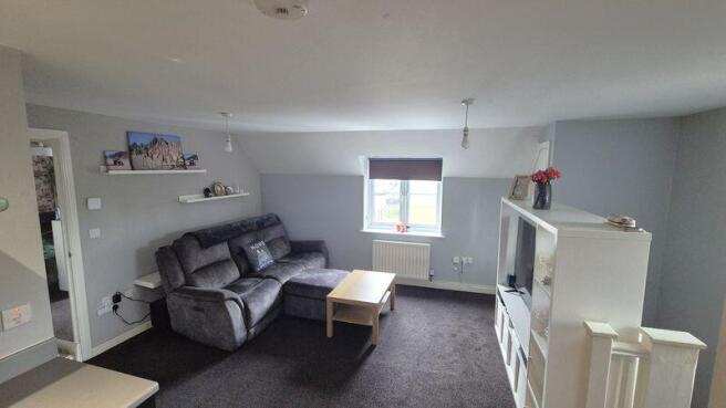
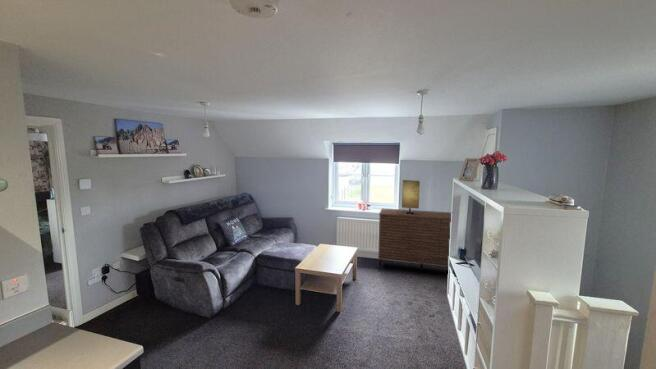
+ table lamp (410, 197)
+ sideboard (422, 242)
